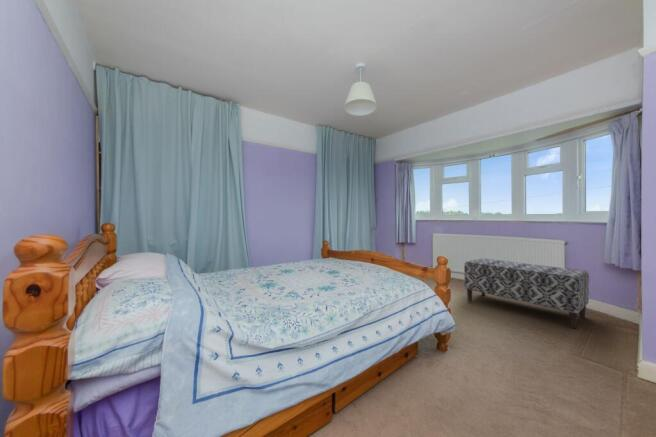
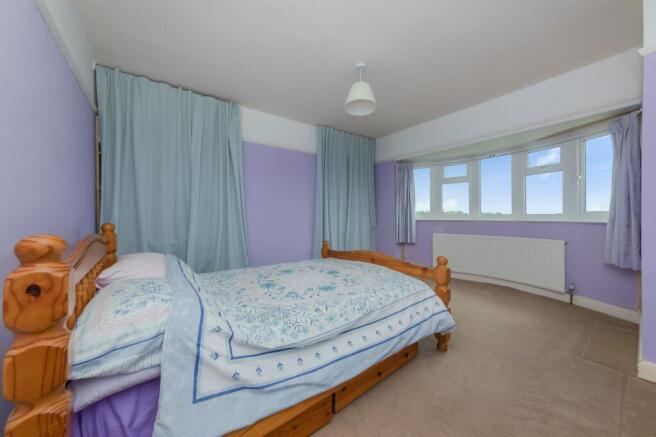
- bench (520, 287)
